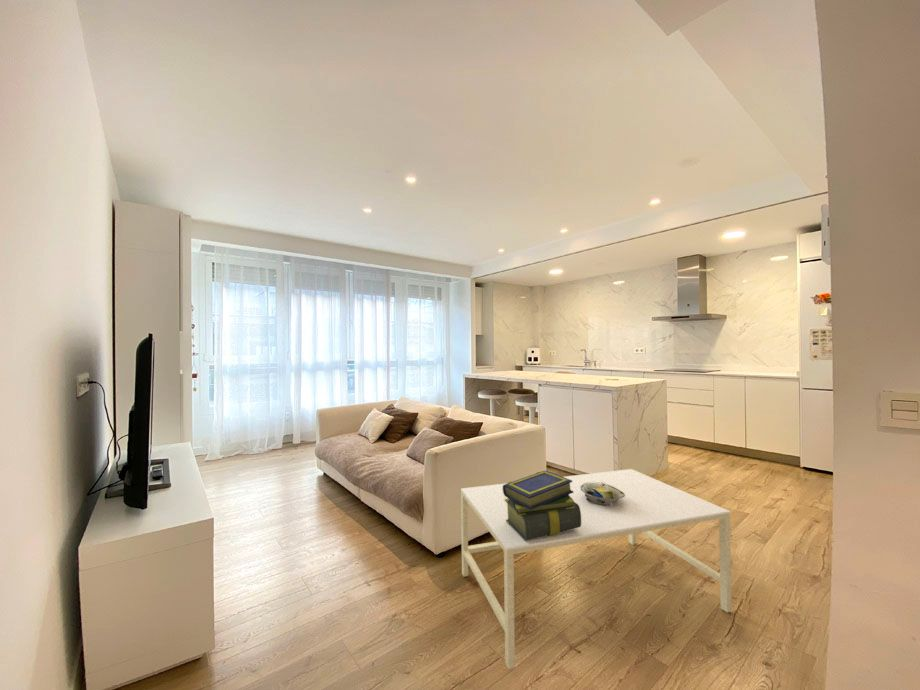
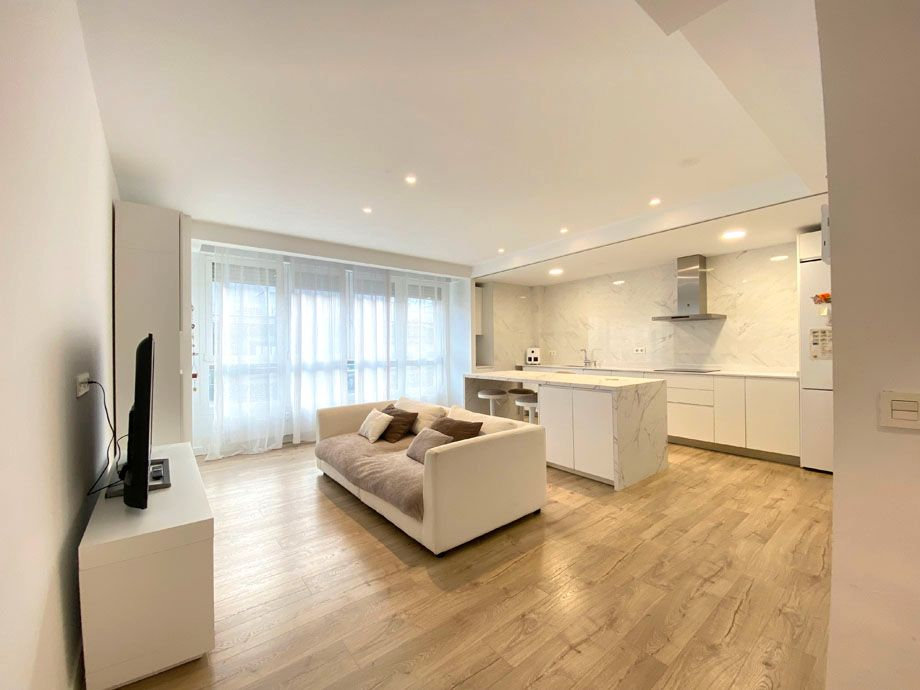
- stack of books (540, 502)
- coffee table (584, 541)
- decorative bowl (604, 491)
